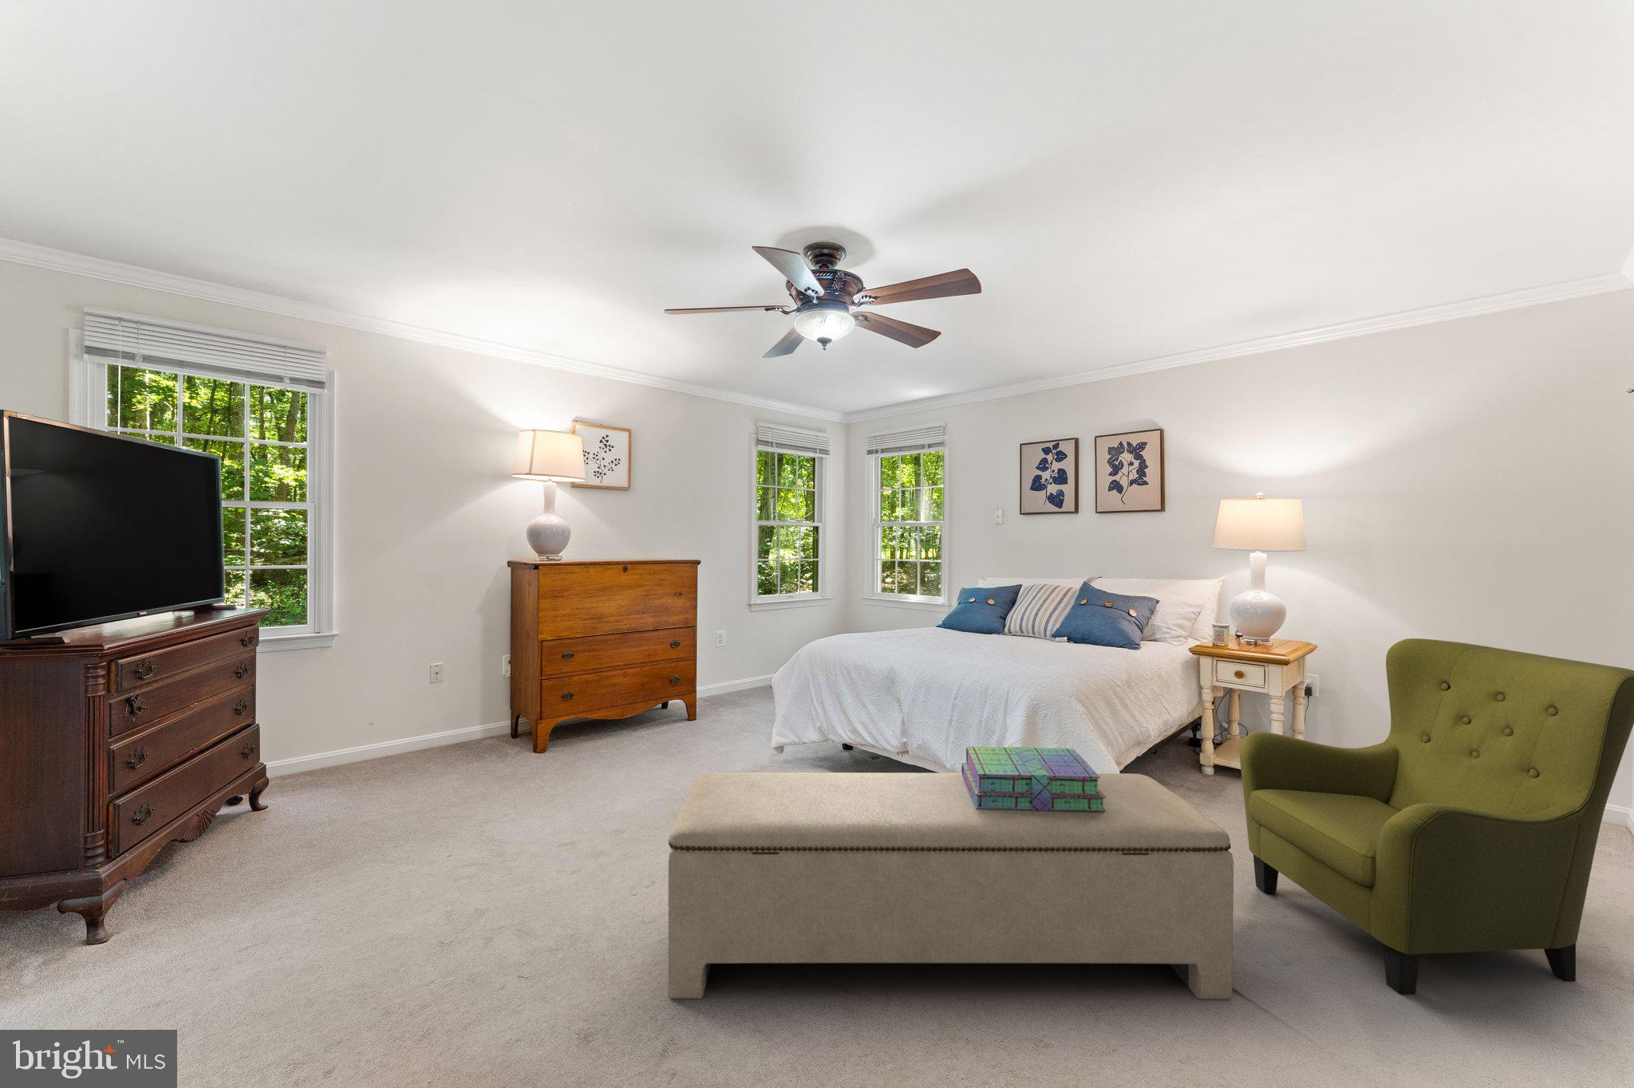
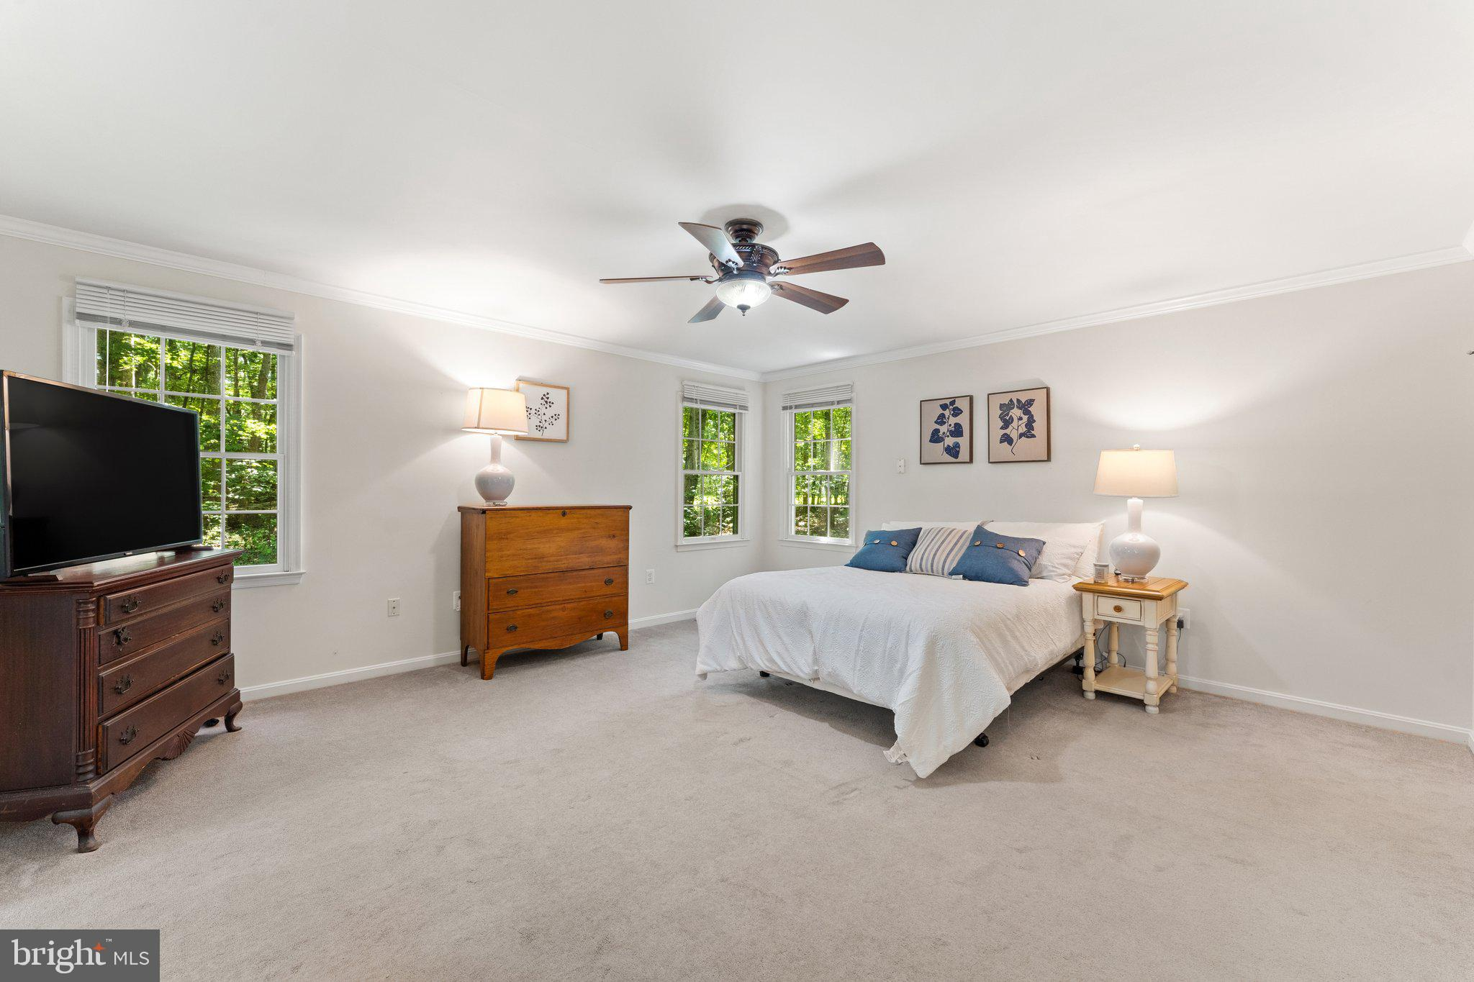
- stack of books (1029, 775)
- bench (935, 871)
- armchair (1427, 792)
